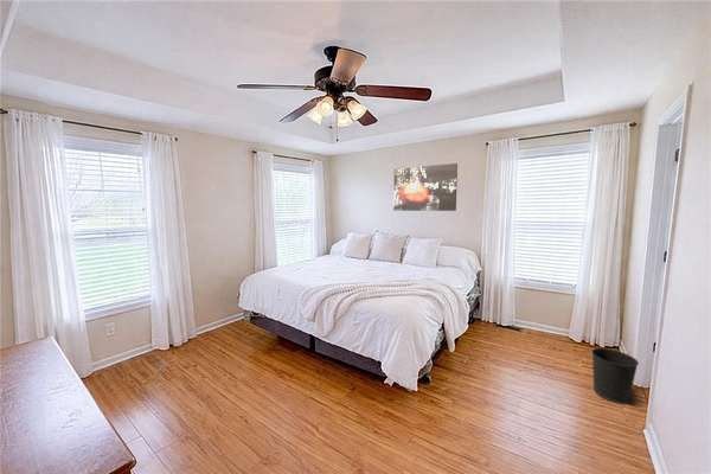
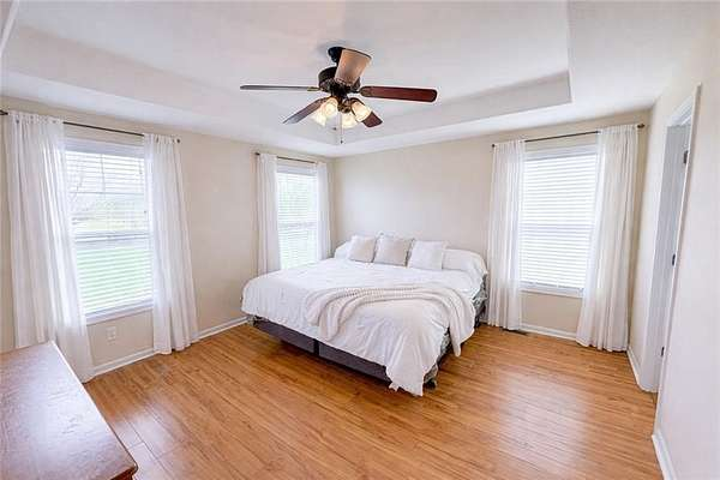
- wall art (423, 188)
- wastebasket (611, 376)
